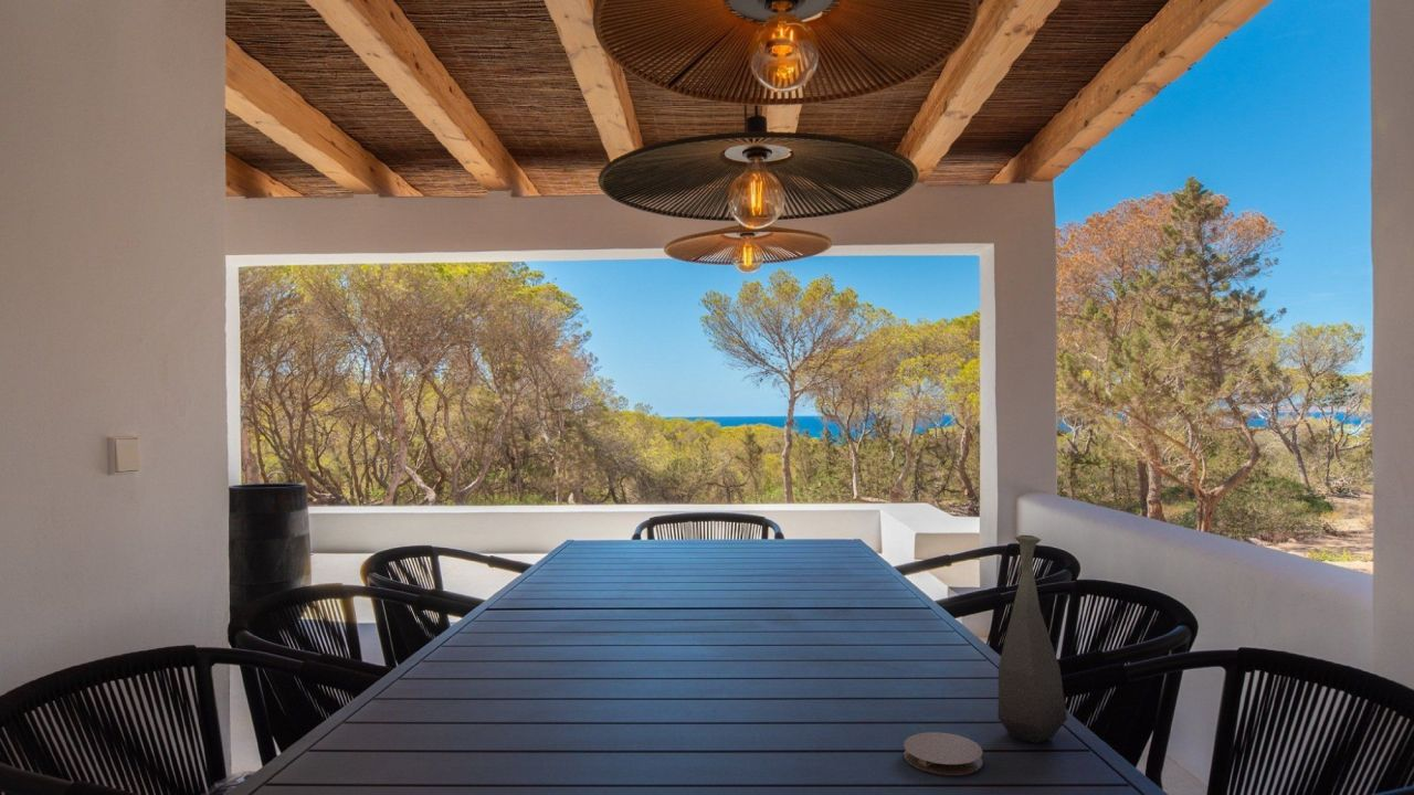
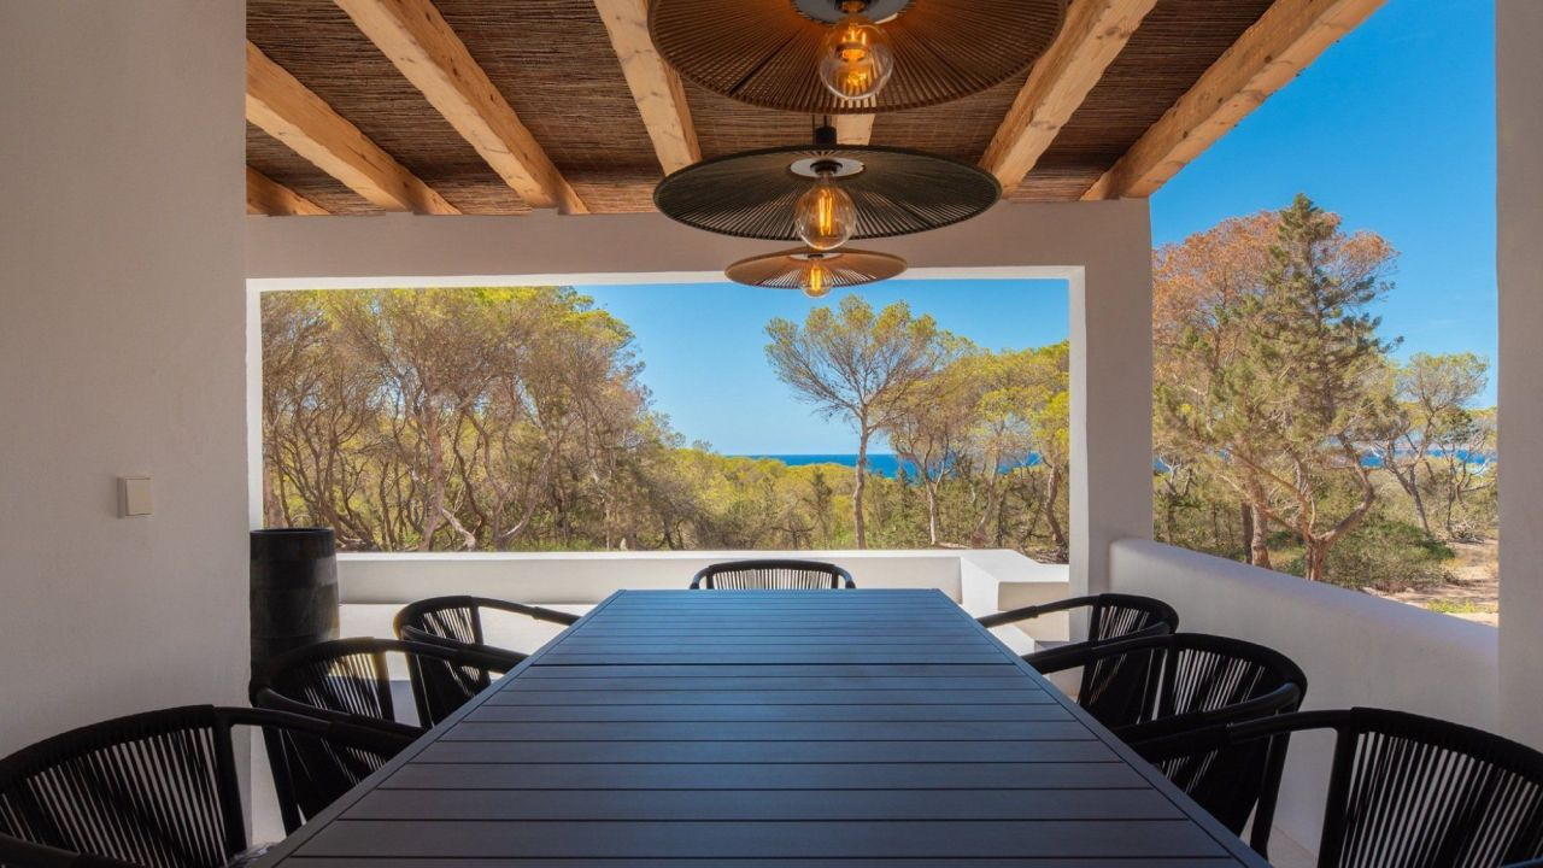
- bottle (1025, 635)
- coaster (942, 752)
